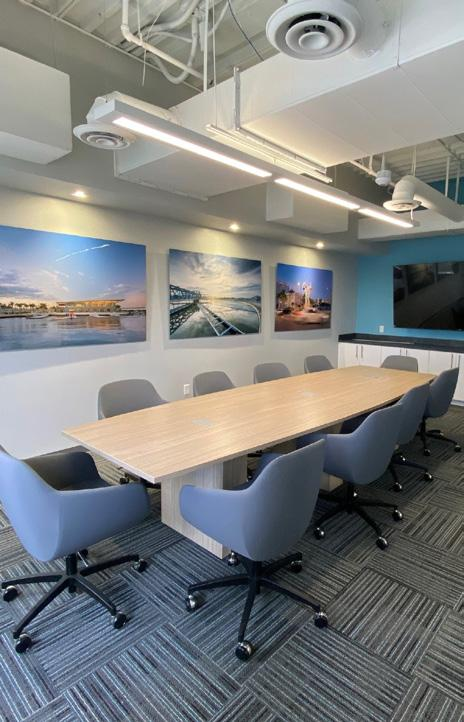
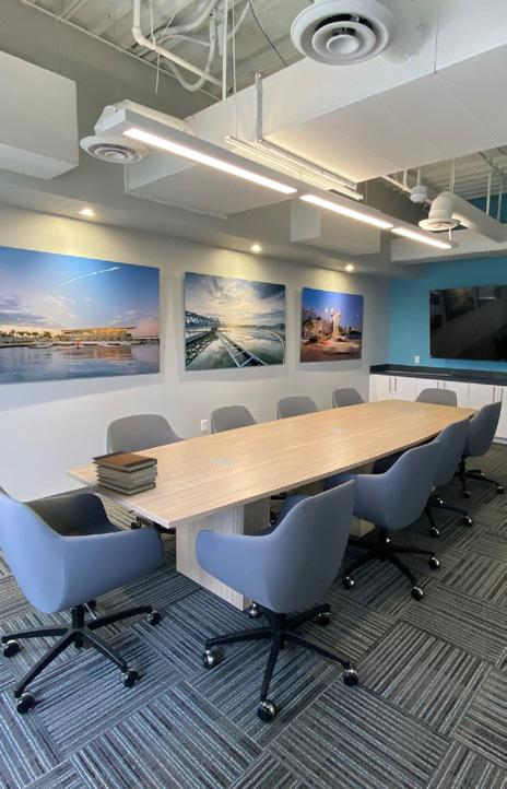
+ book stack (126, 472)
